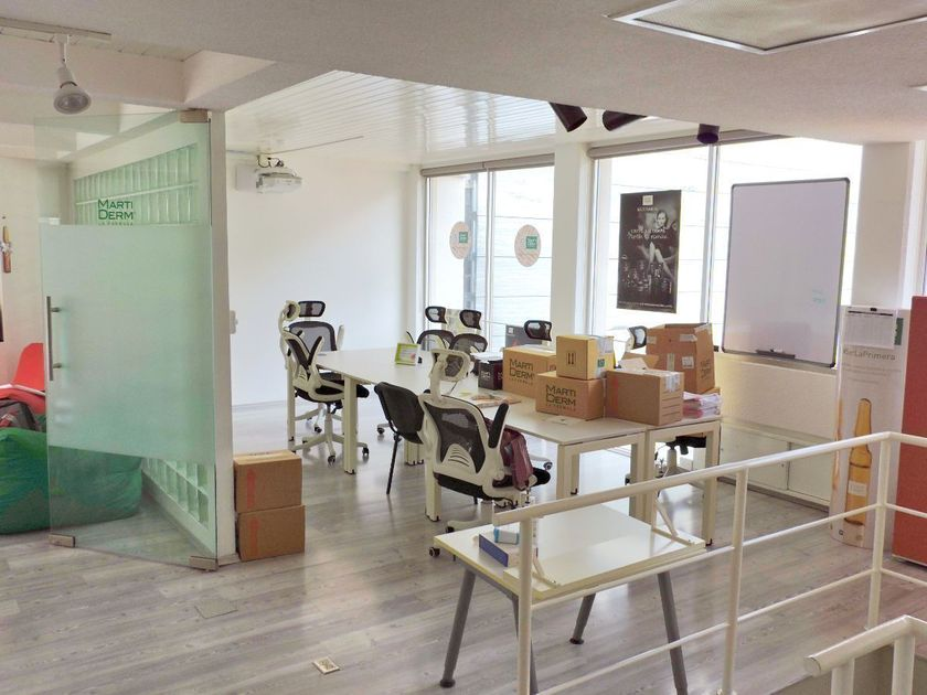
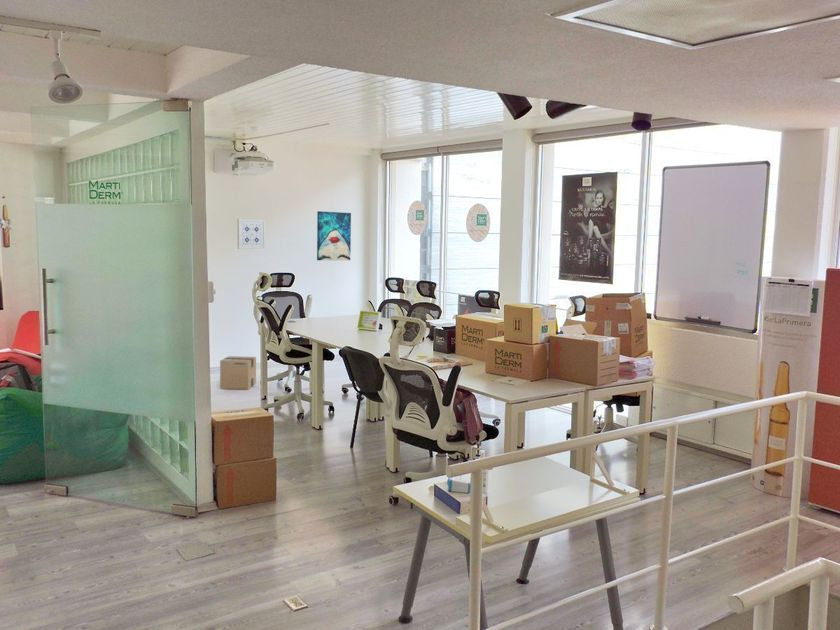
+ cardboard box (238, 372)
+ wall art (334, 236)
+ wall art (251, 234)
